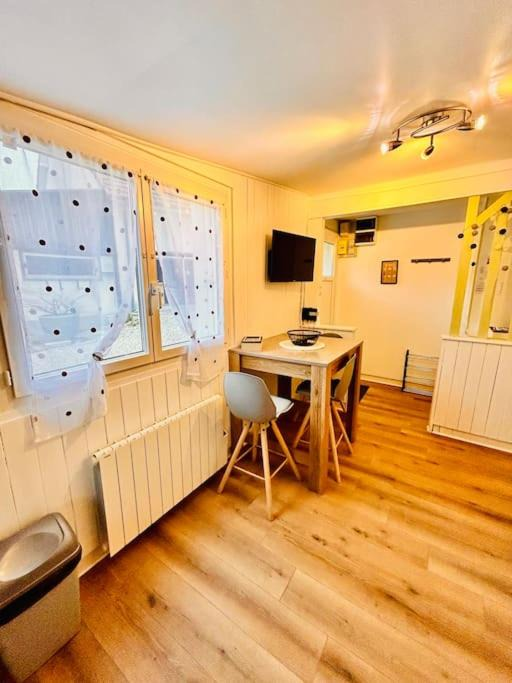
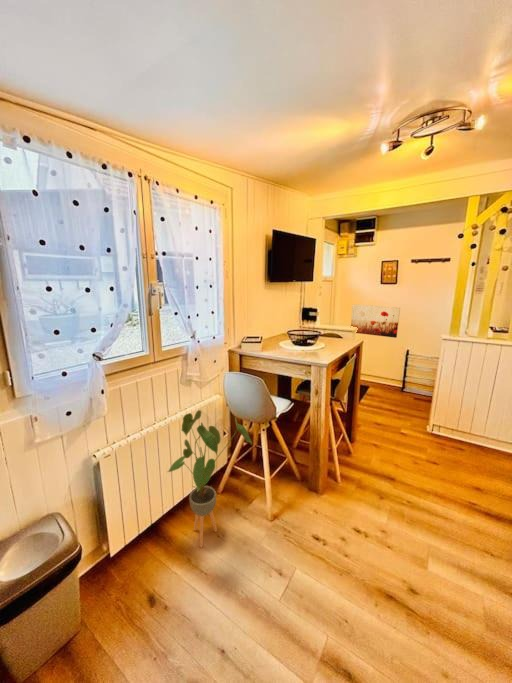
+ house plant (204, 475)
+ wall art (374, 320)
